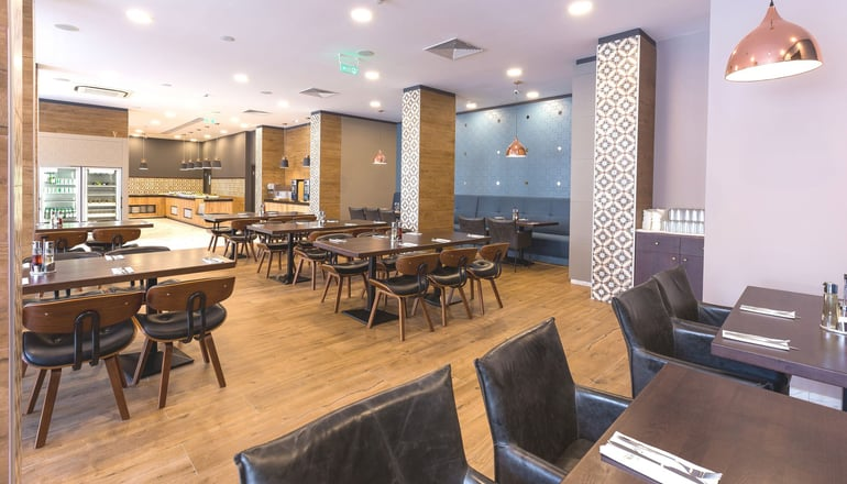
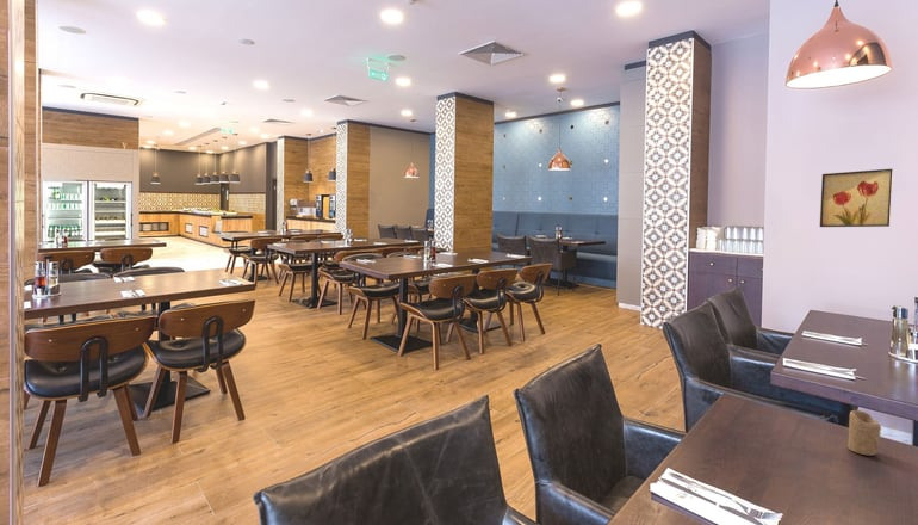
+ wall art (855, 199)
+ candle (864, 432)
